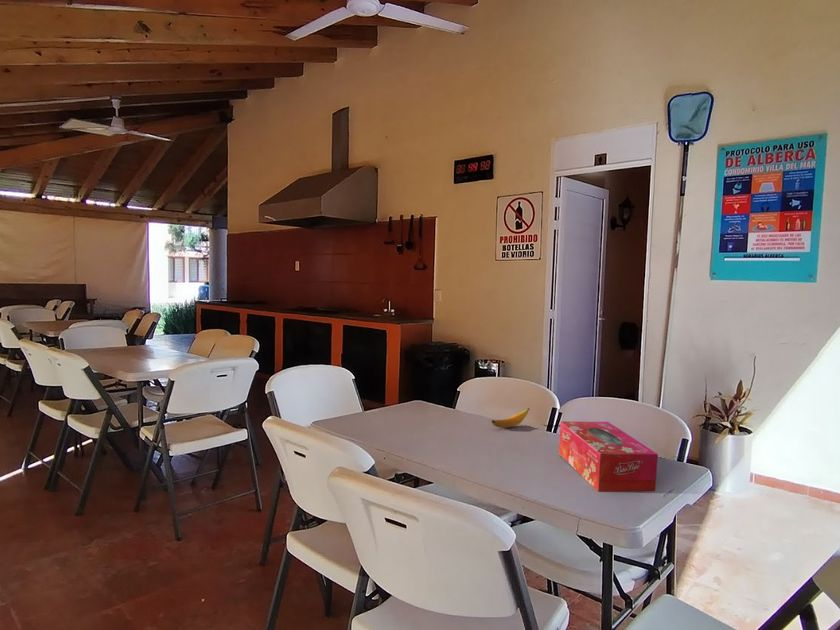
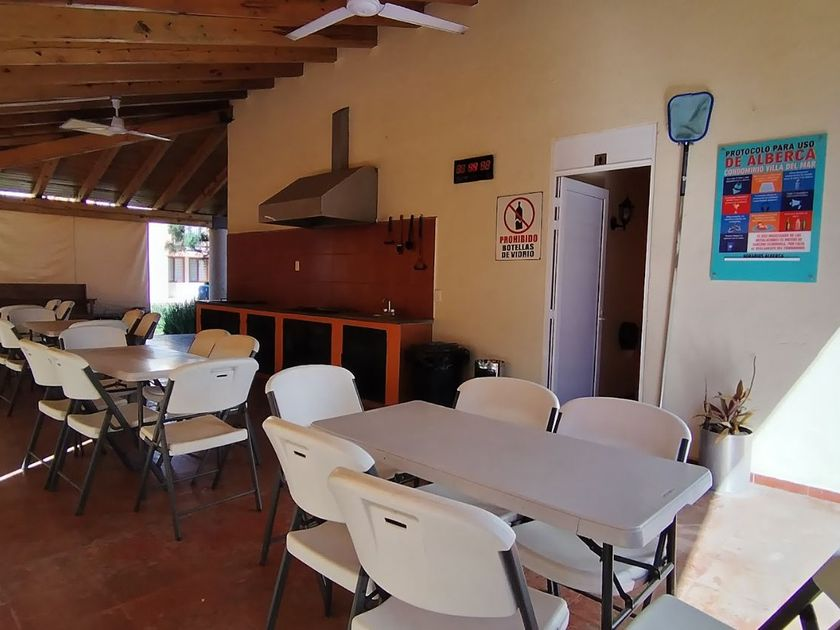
- banana (510, 418)
- tissue box (603, 453)
